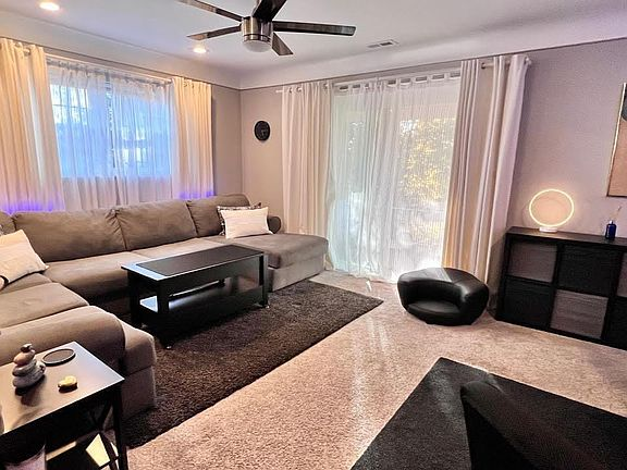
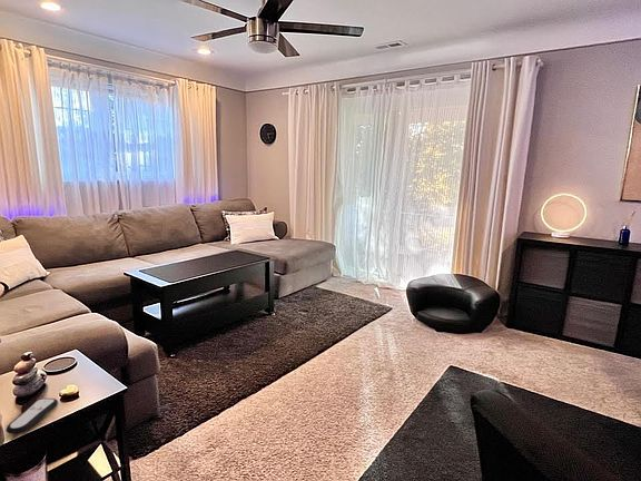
+ remote control (32, 414)
